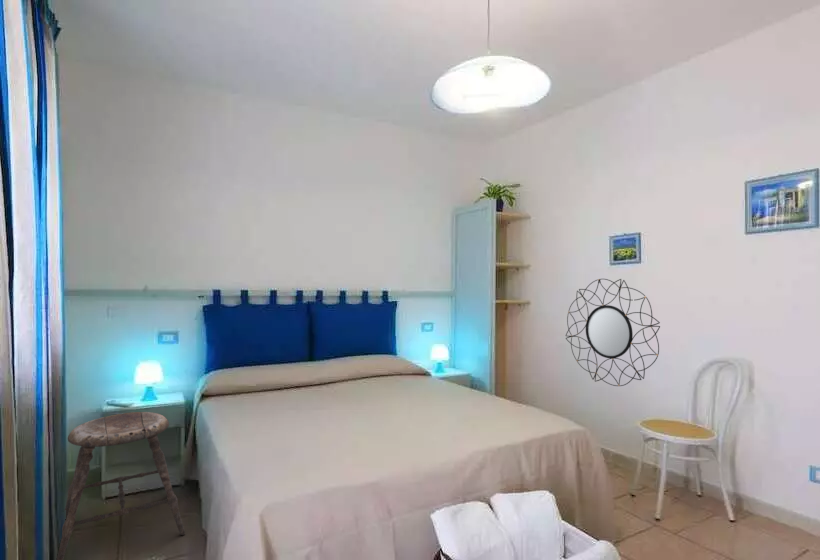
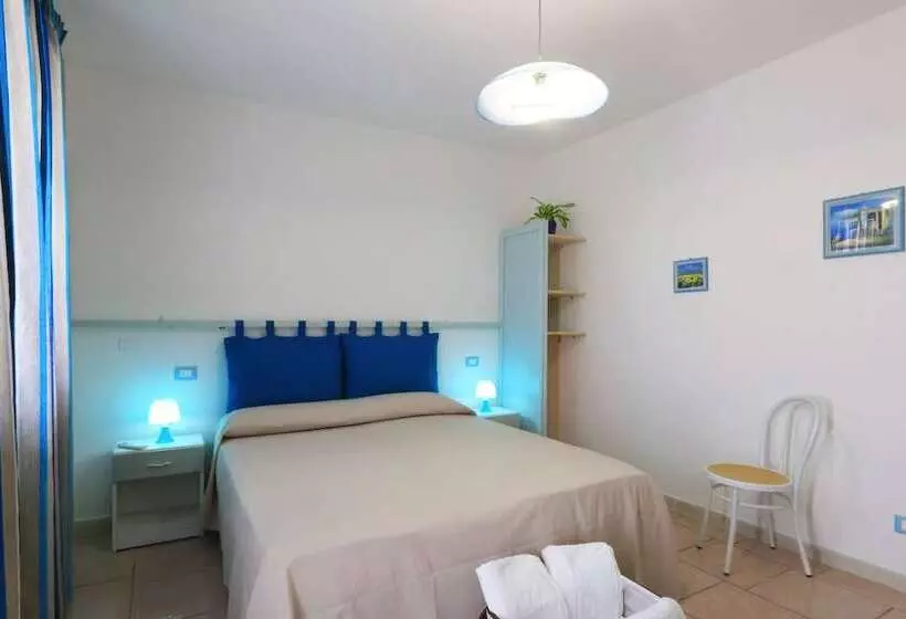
- stool (122, 476)
- home mirror (608, 331)
